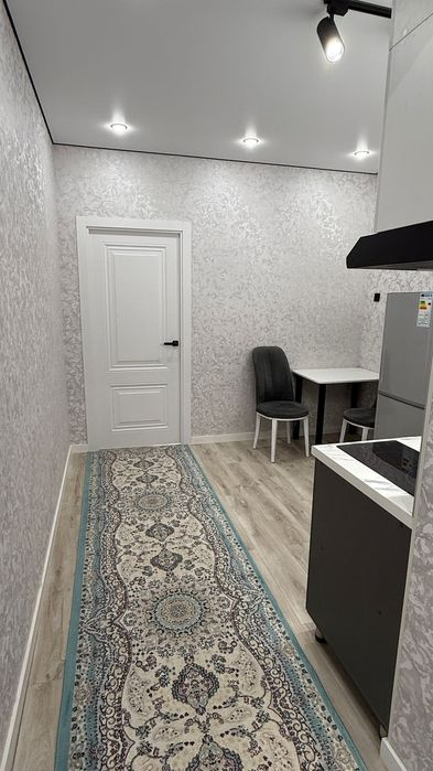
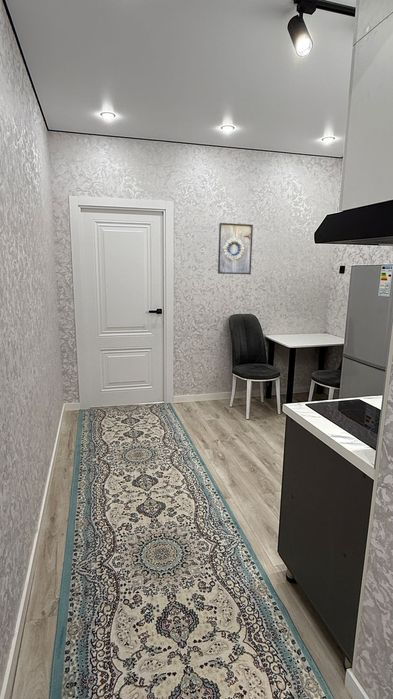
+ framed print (235, 249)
